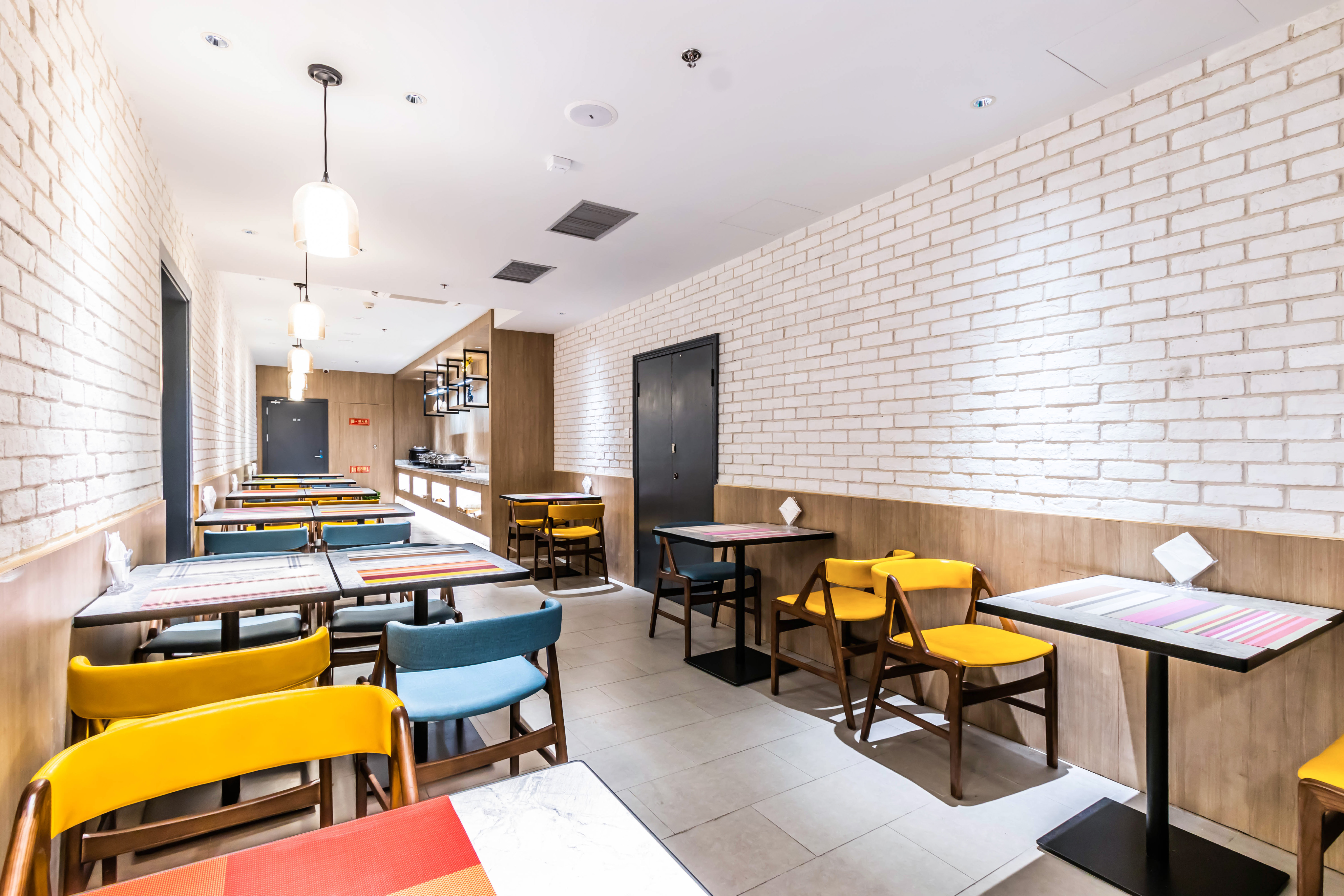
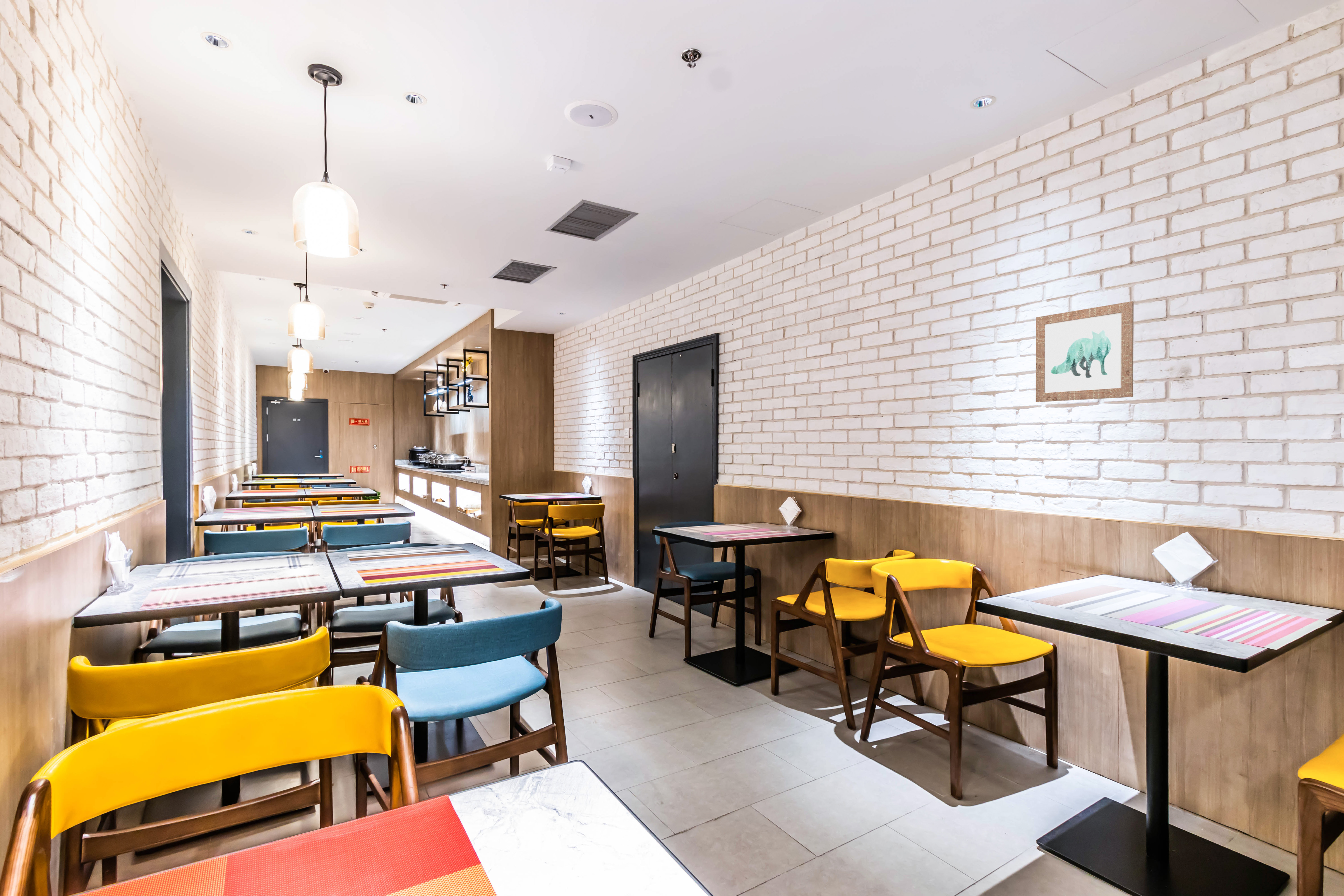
+ wall art (1082, 355)
